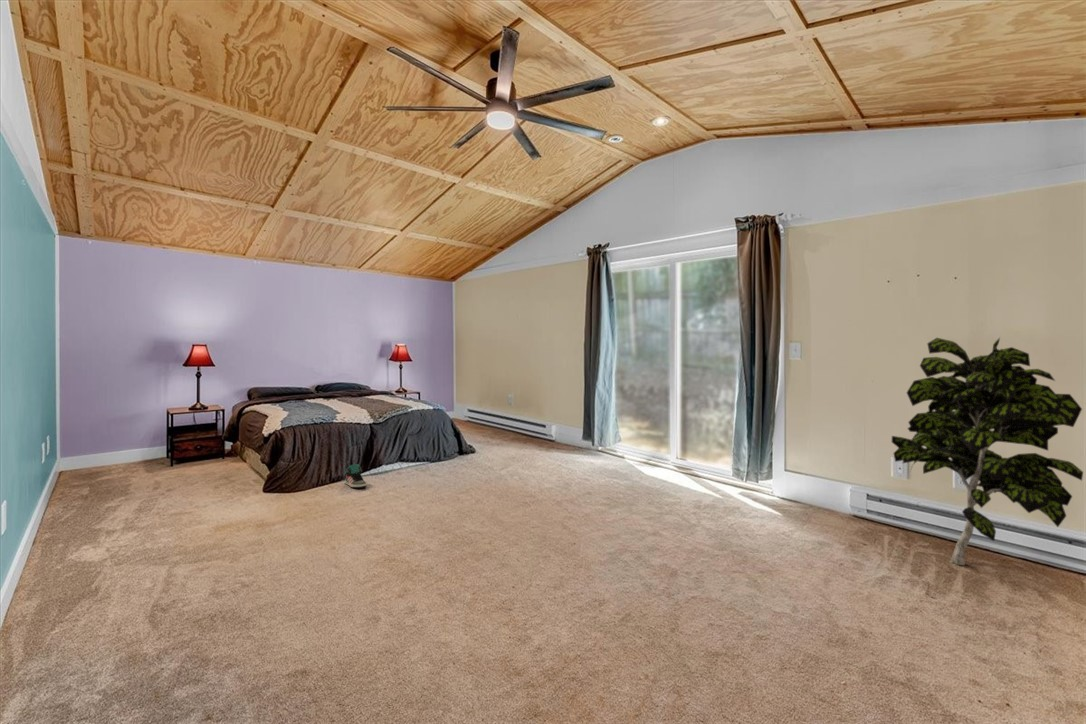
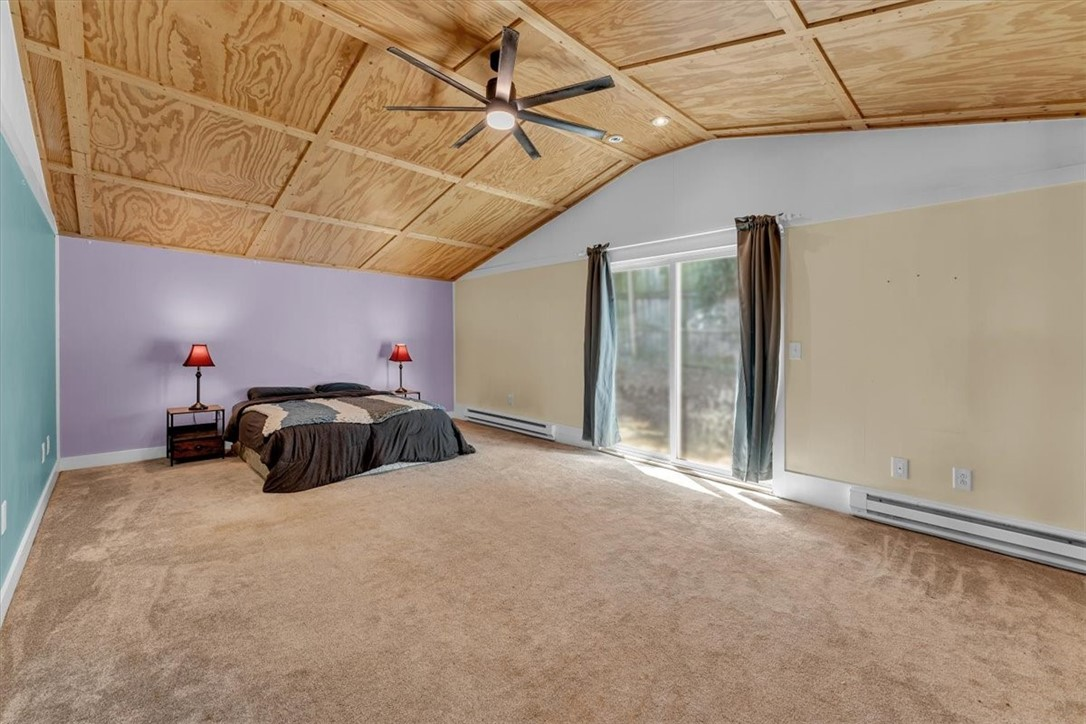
- indoor plant (978, 451)
- sneaker (356, 475)
